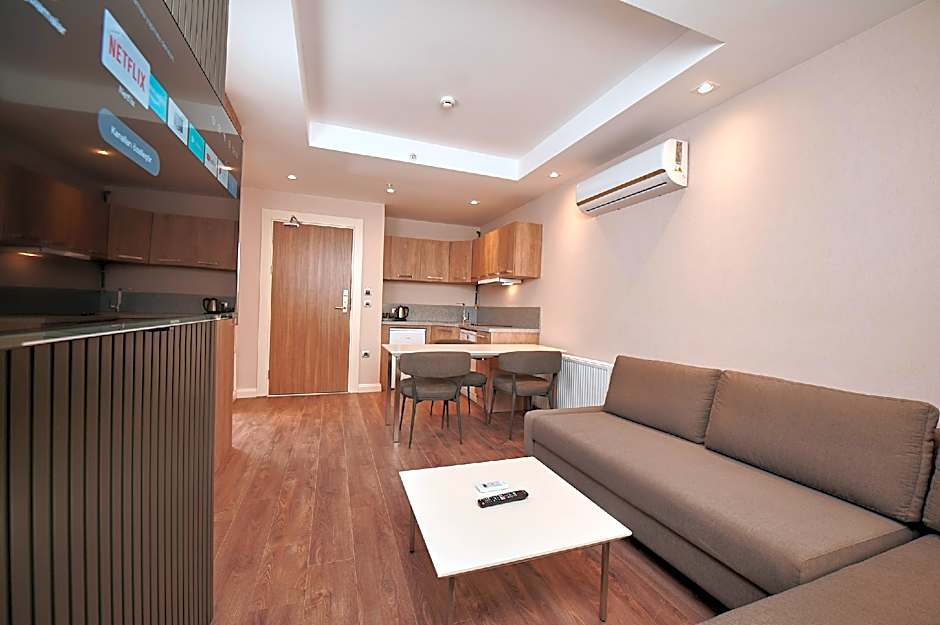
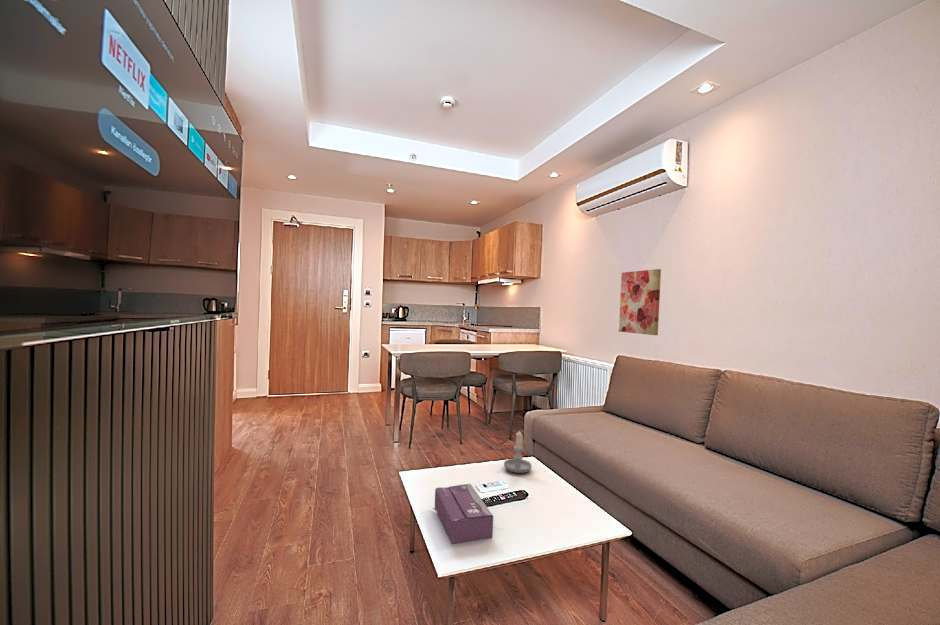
+ tissue box (461, 510)
+ wall art (638, 302)
+ candle (518, 450)
